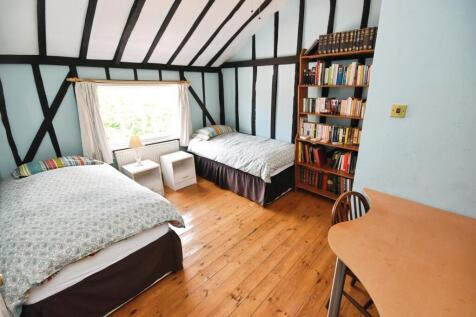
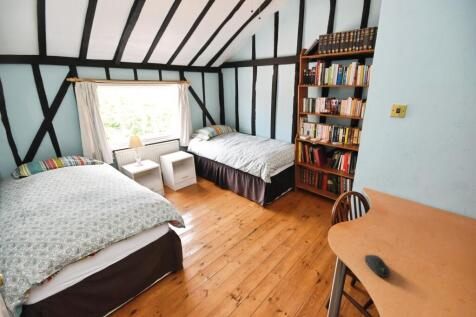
+ computer mouse (377, 263)
